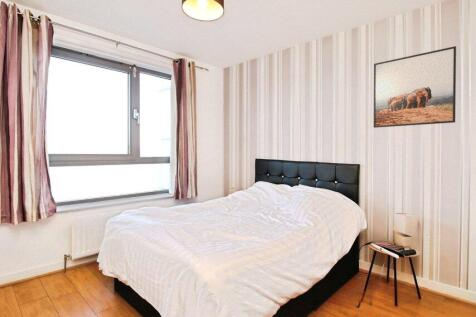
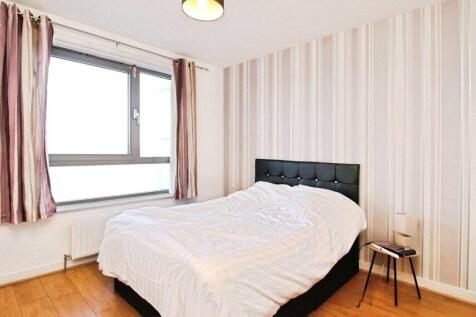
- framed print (411, 90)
